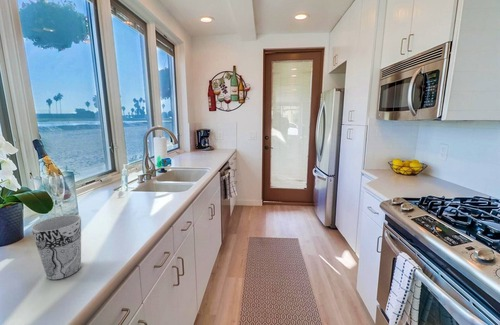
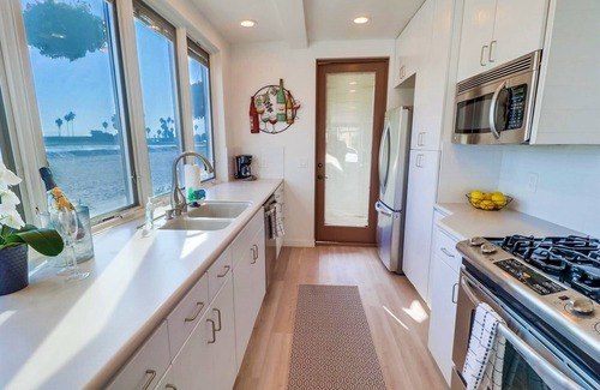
- cup (60, 246)
